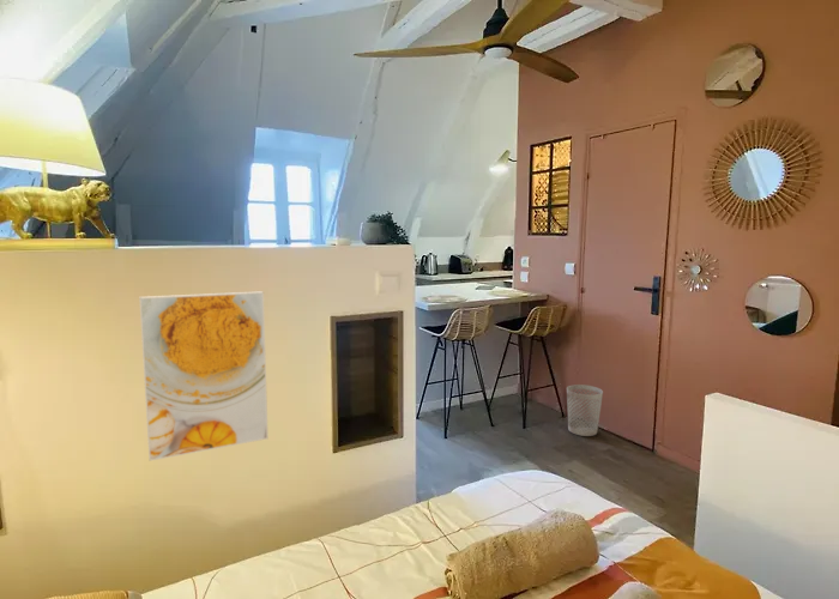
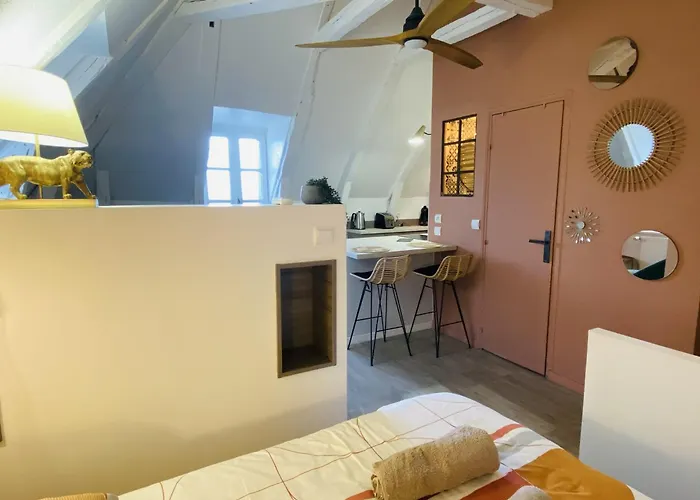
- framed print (207, 371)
- wastebasket (584, 410)
